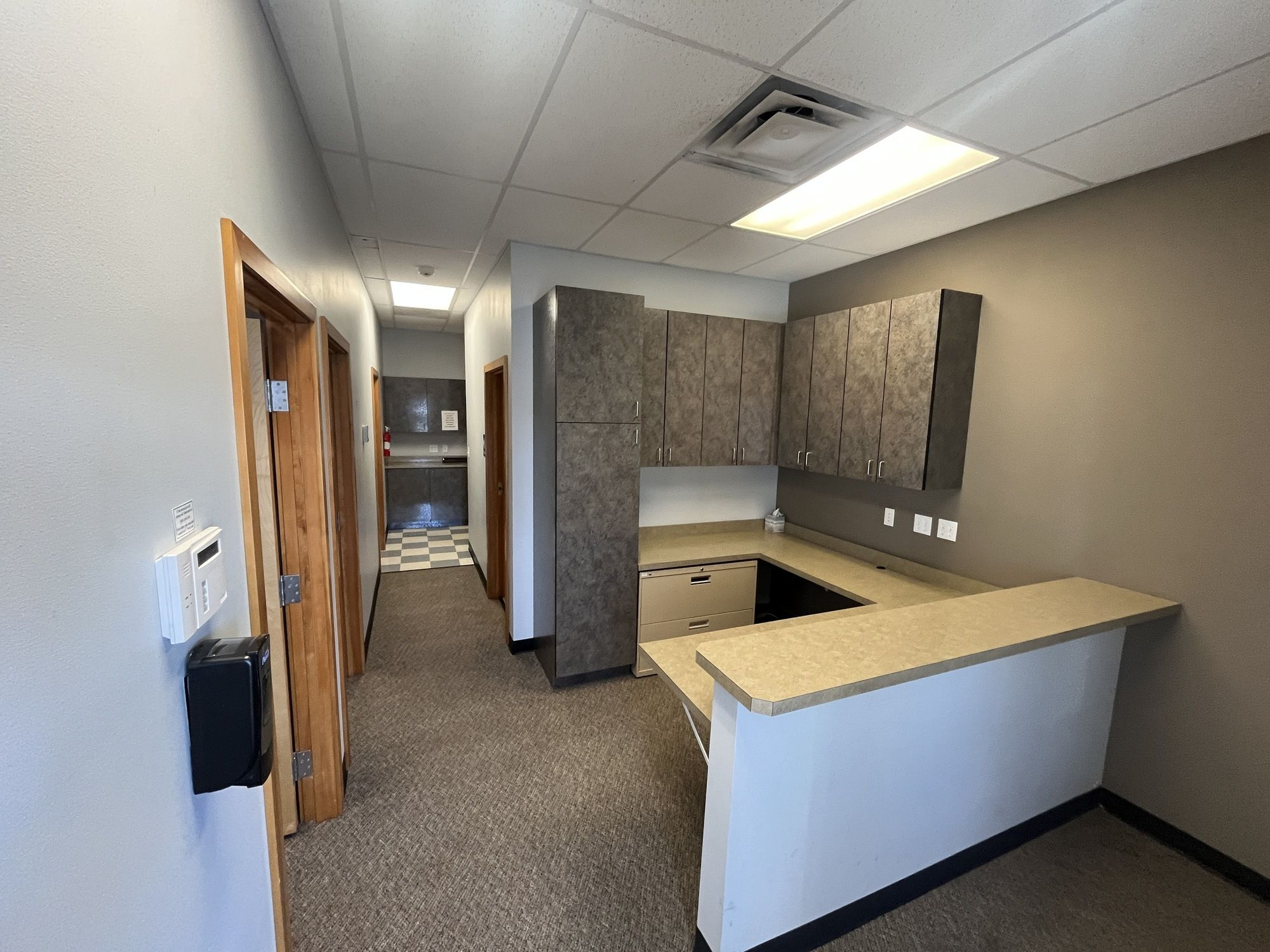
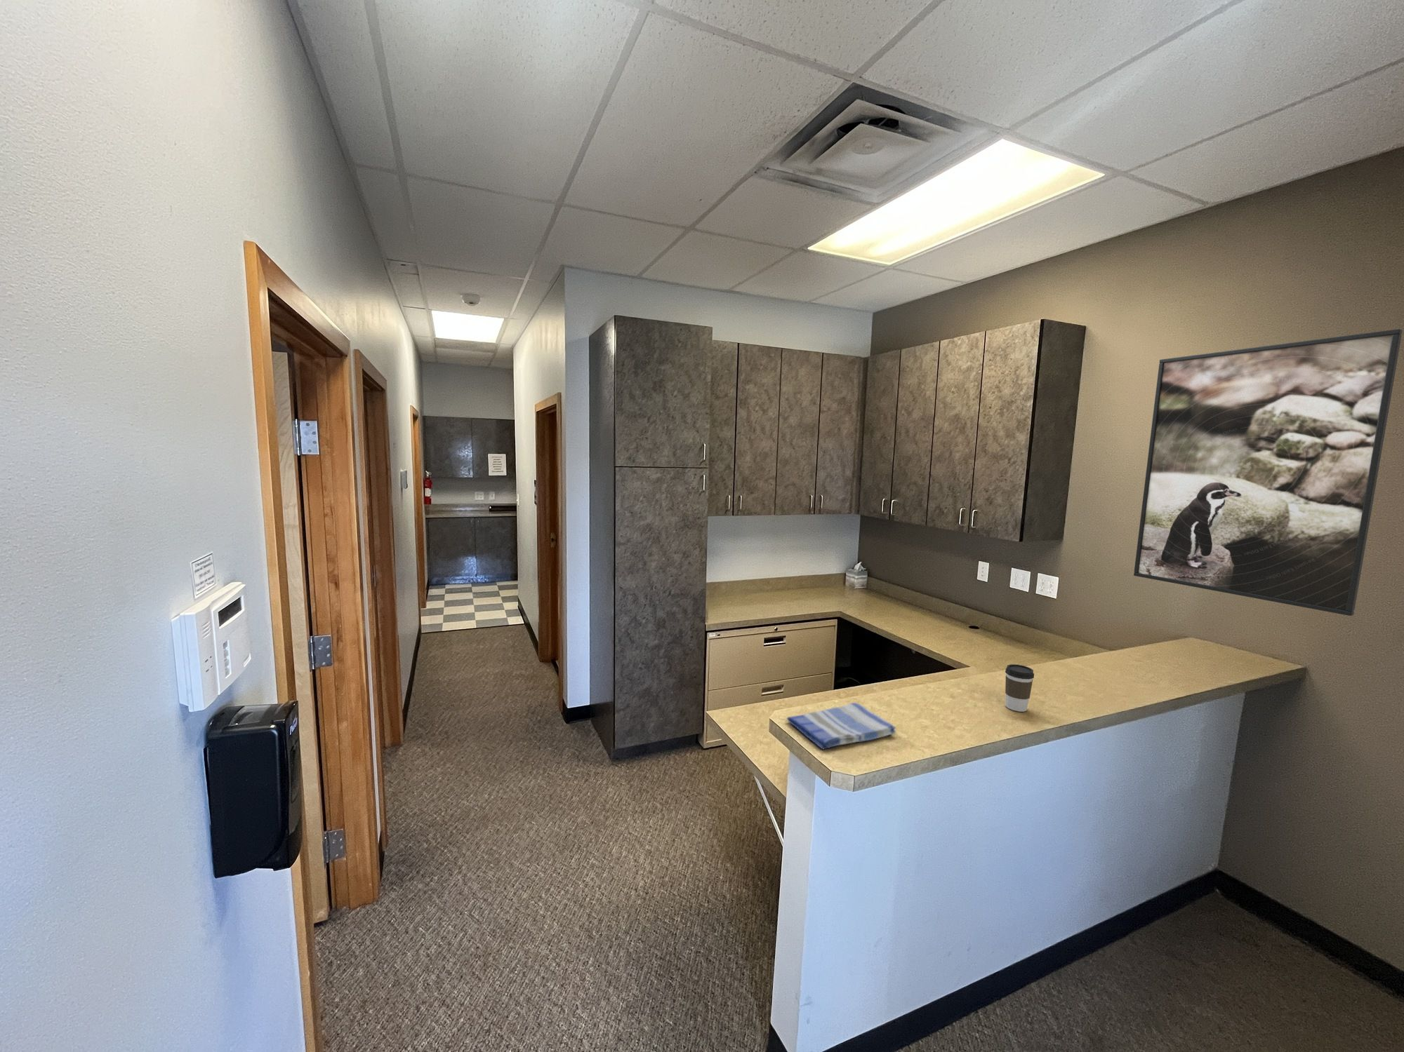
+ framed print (1245, 473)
+ coffee cup (1018, 688)
+ dish towel (840, 723)
